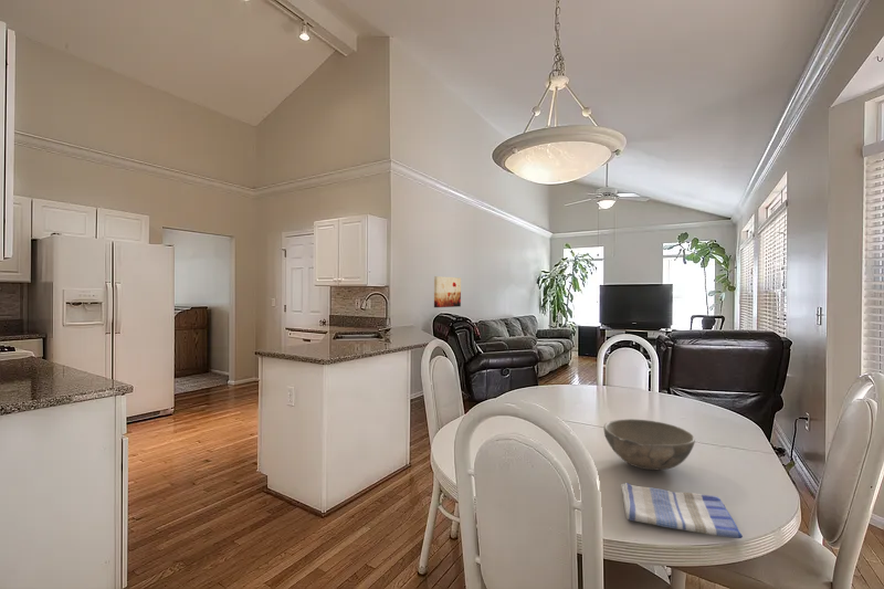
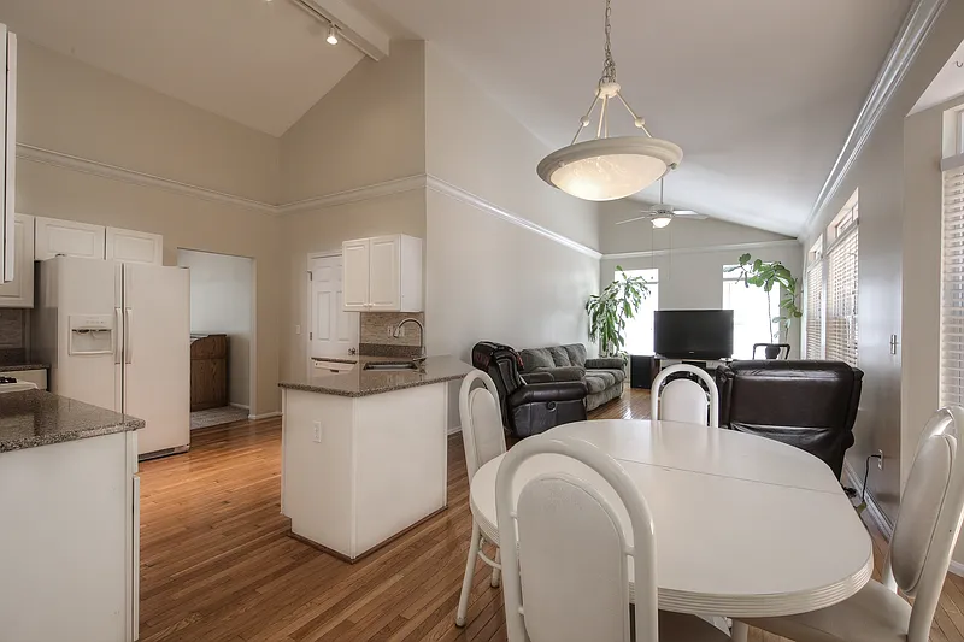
- wall art (448, 292)
- dish towel (674, 507)
- bowl (646, 448)
